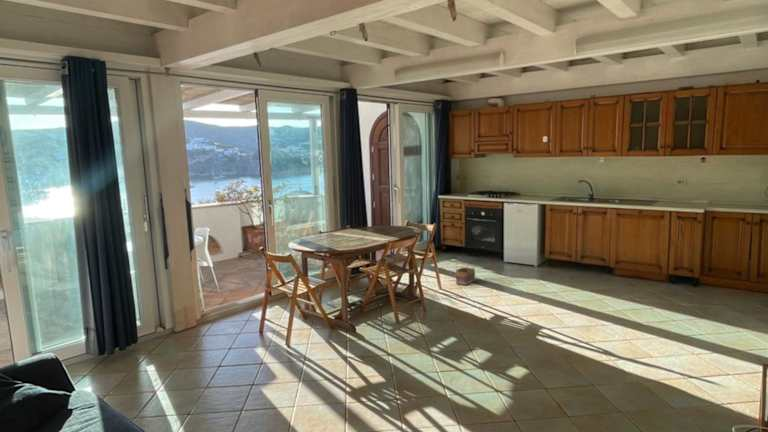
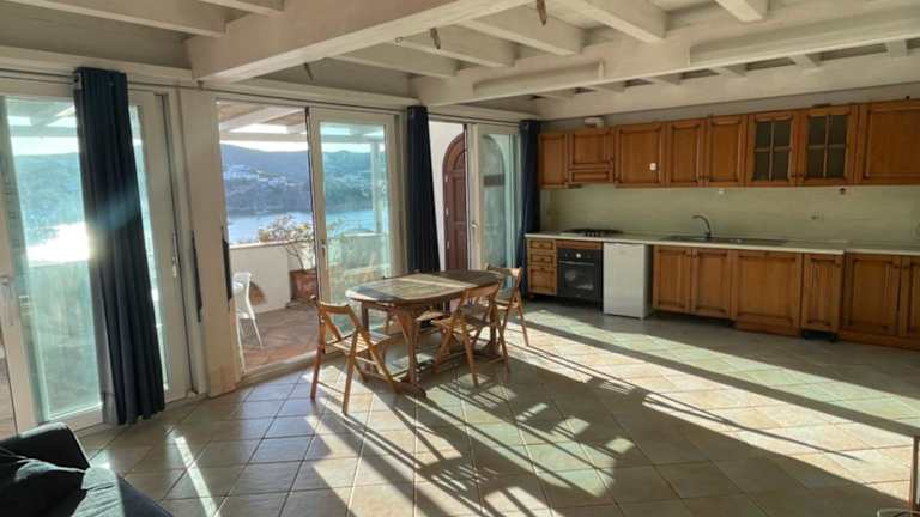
- basket (465, 269)
